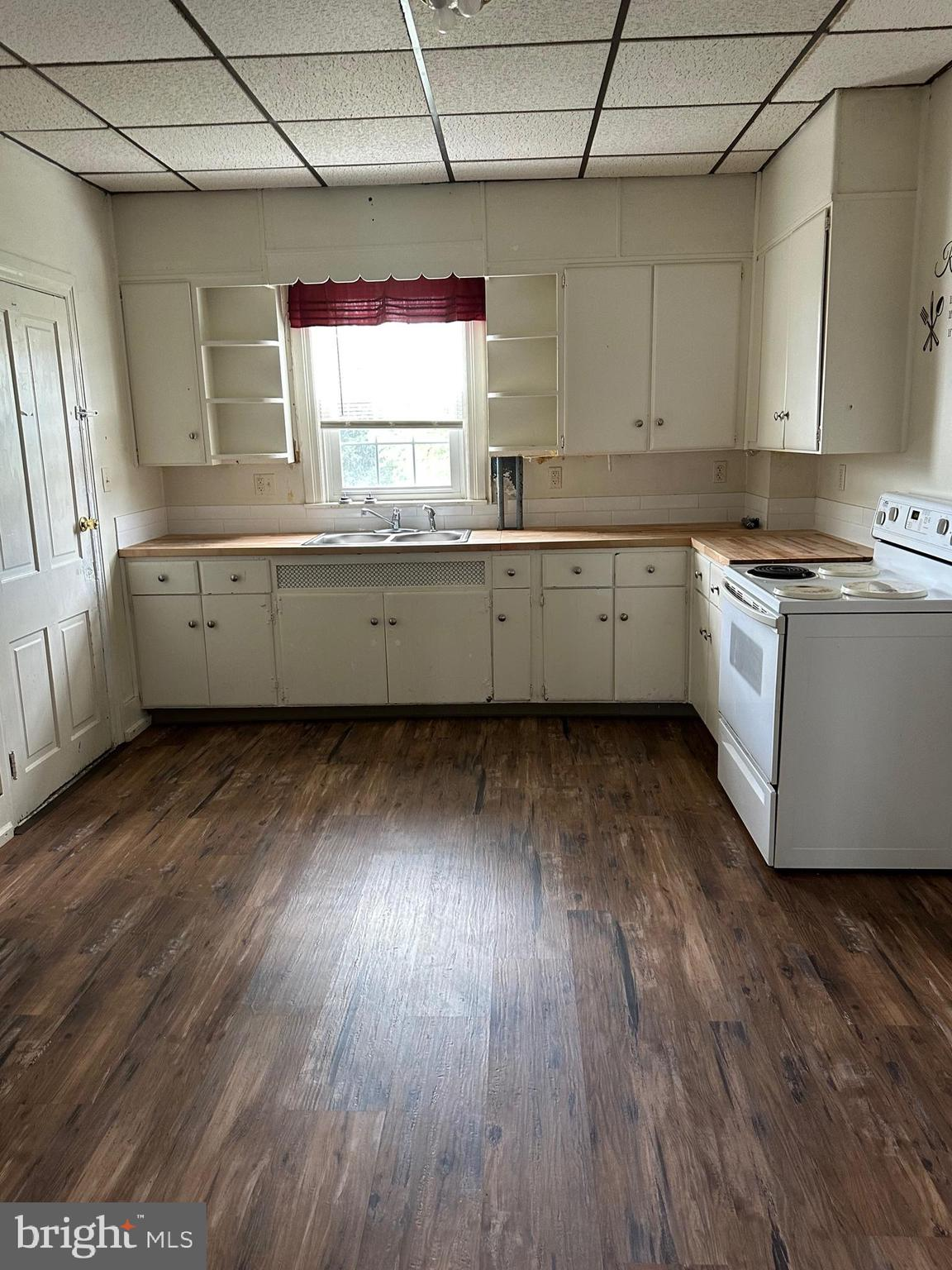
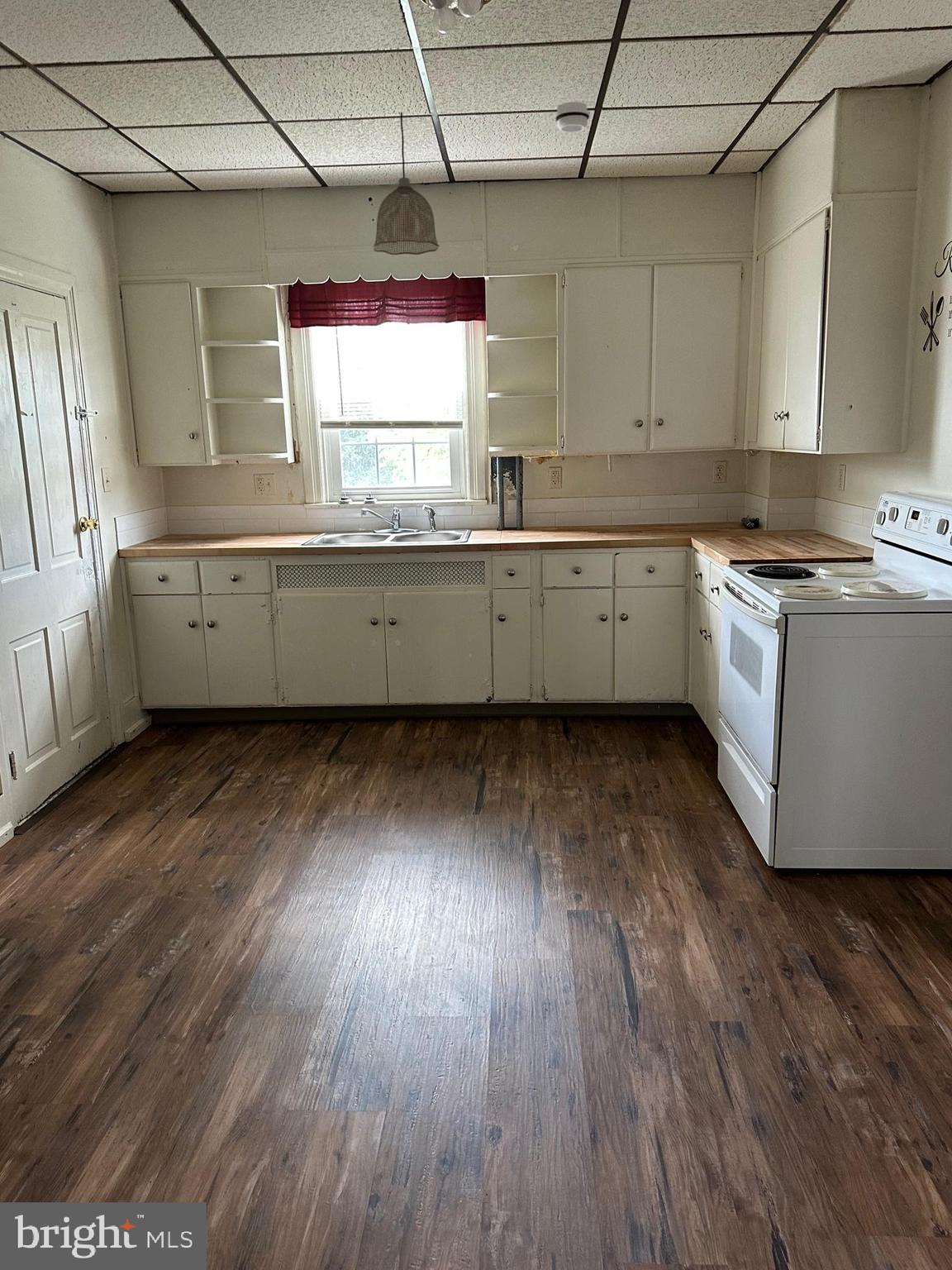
+ pendant lamp (403, 181)
+ smoke detector (572, 117)
